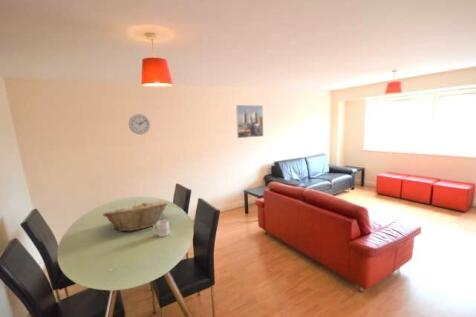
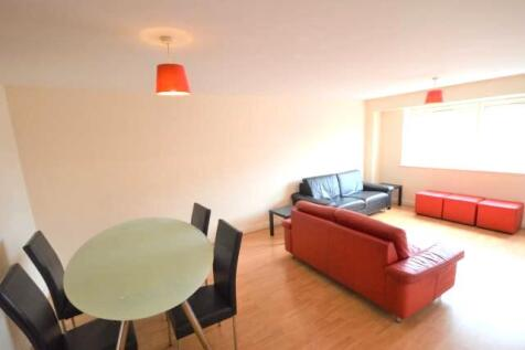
- wall clock (139, 124)
- mug (160, 228)
- fruit basket (137, 213)
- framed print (250, 121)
